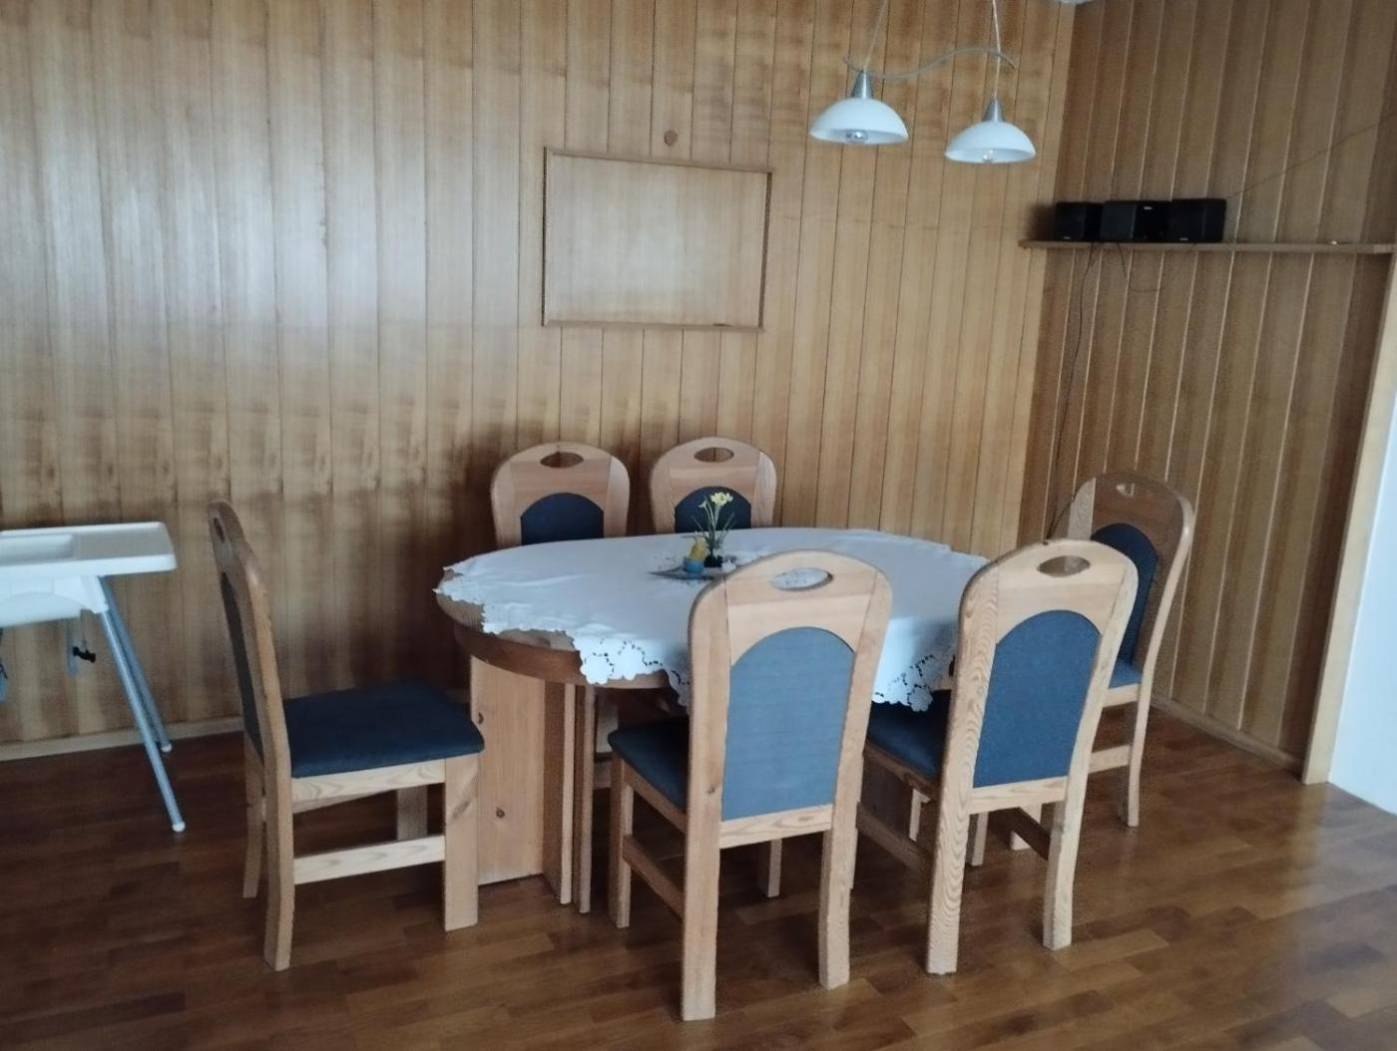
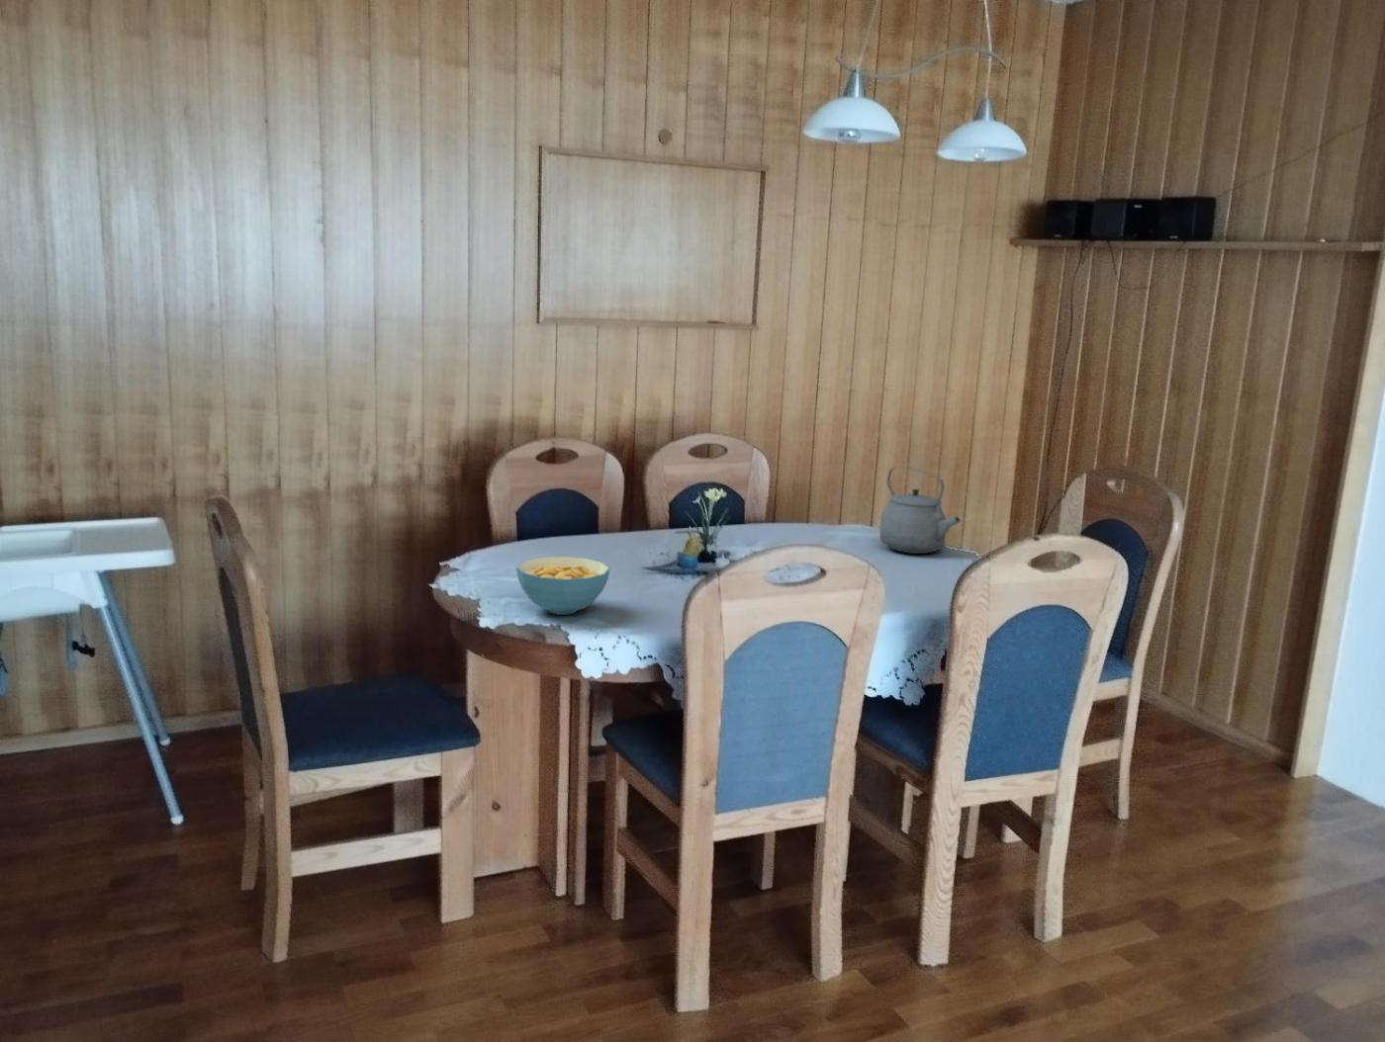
+ cereal bowl (563, 589)
+ tea kettle (922, 511)
